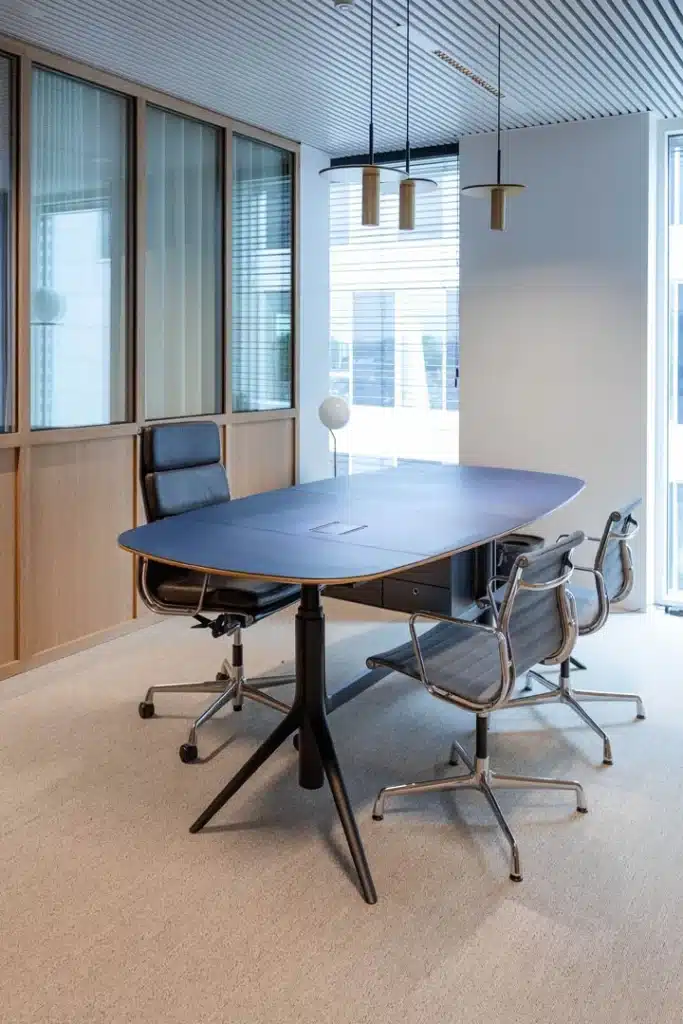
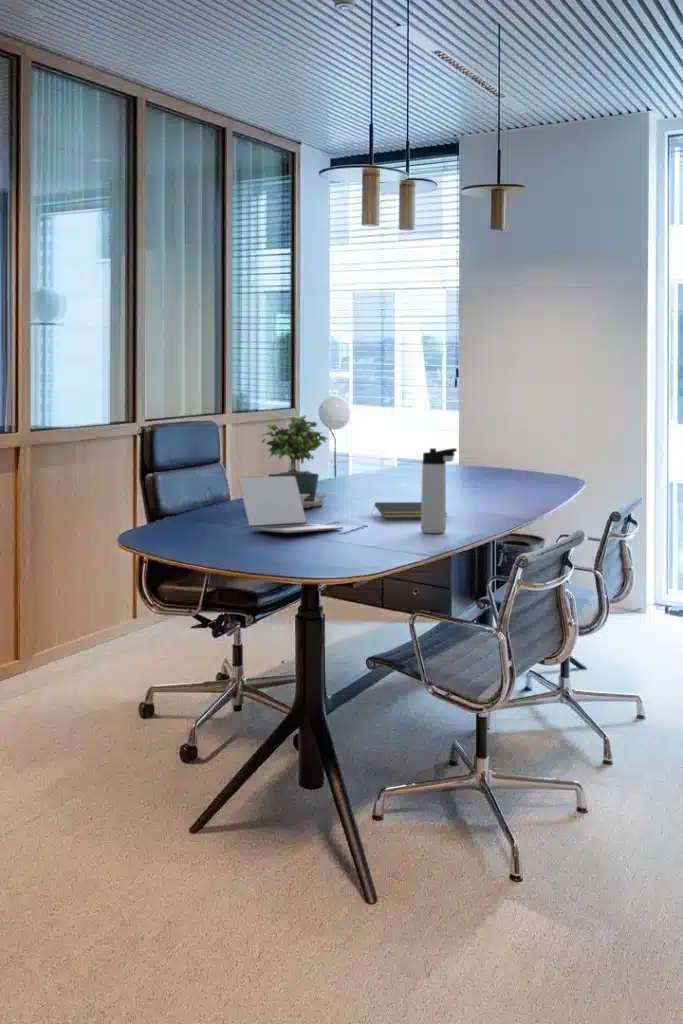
+ potted plant (298, 459)
+ notepad (410, 509)
+ thermos bottle (438, 490)
+ laptop (290, 503)
